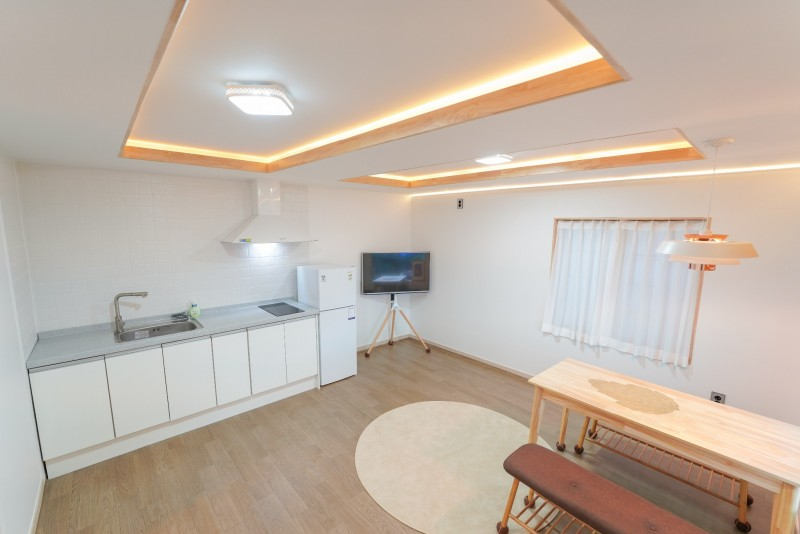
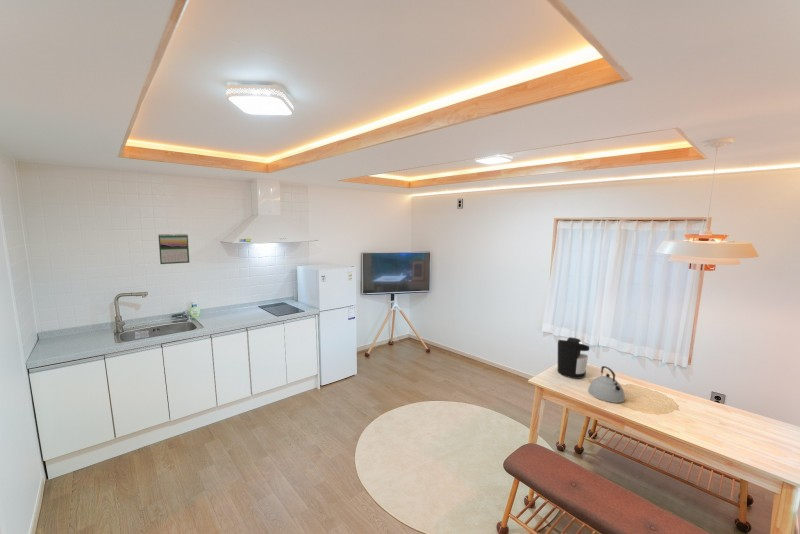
+ calendar (174, 248)
+ kettle (607, 381)
+ coffee maker (572, 354)
